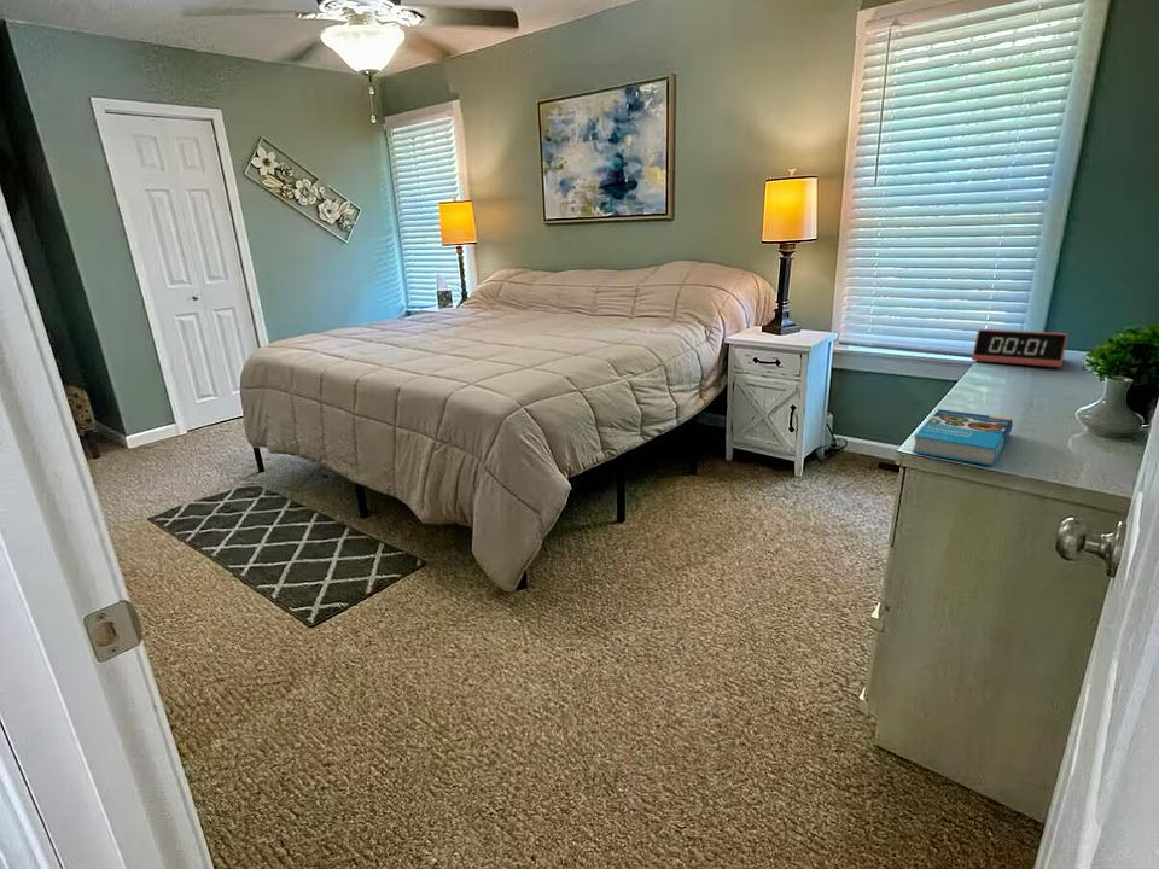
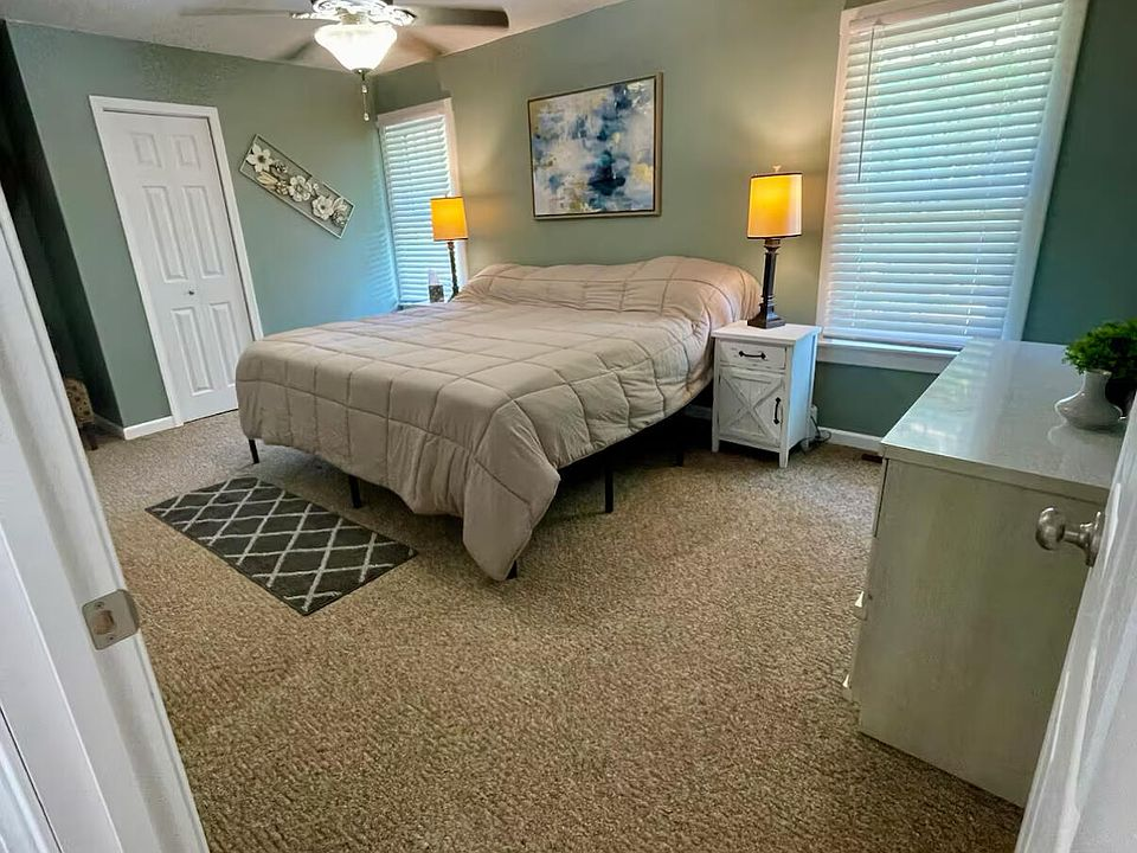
- book (963, 434)
- alarm clock (1019, 344)
